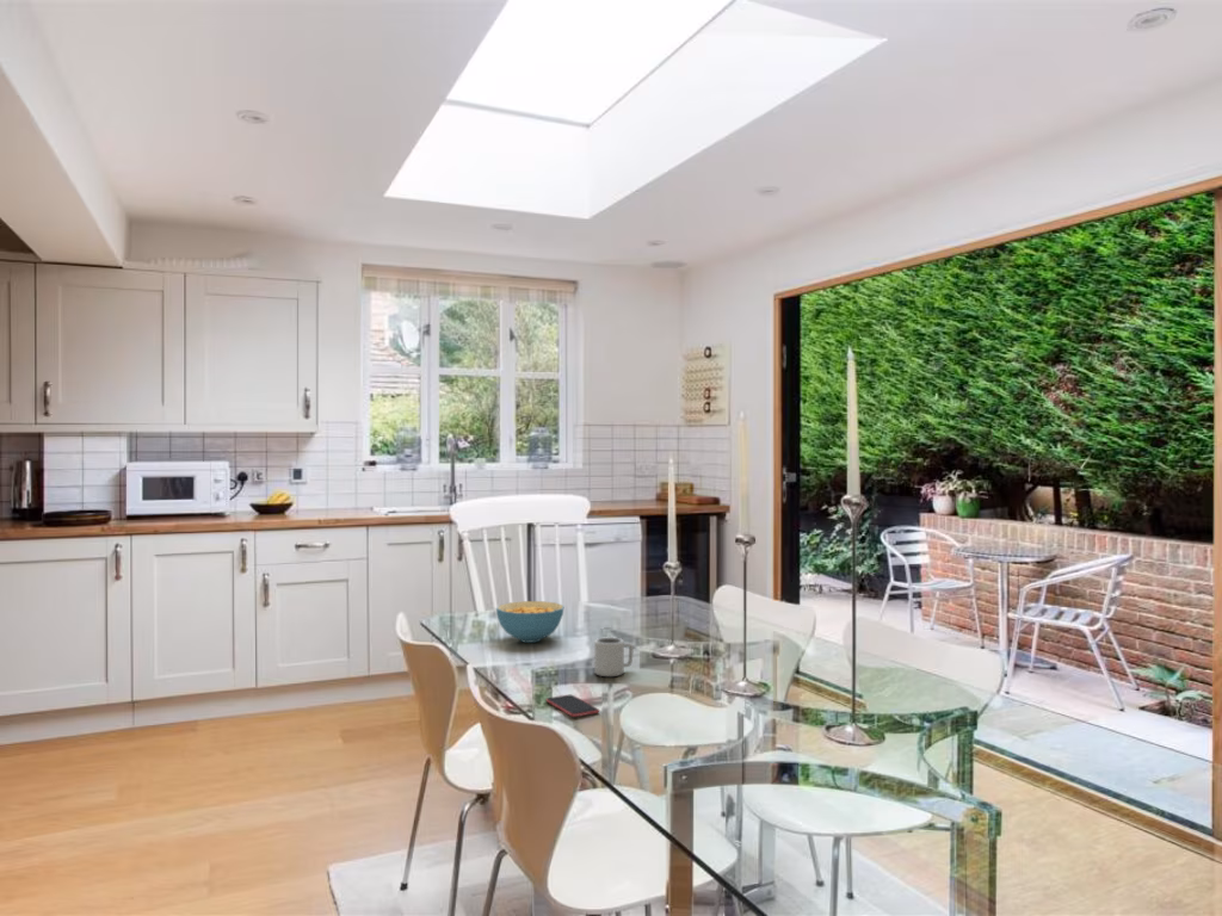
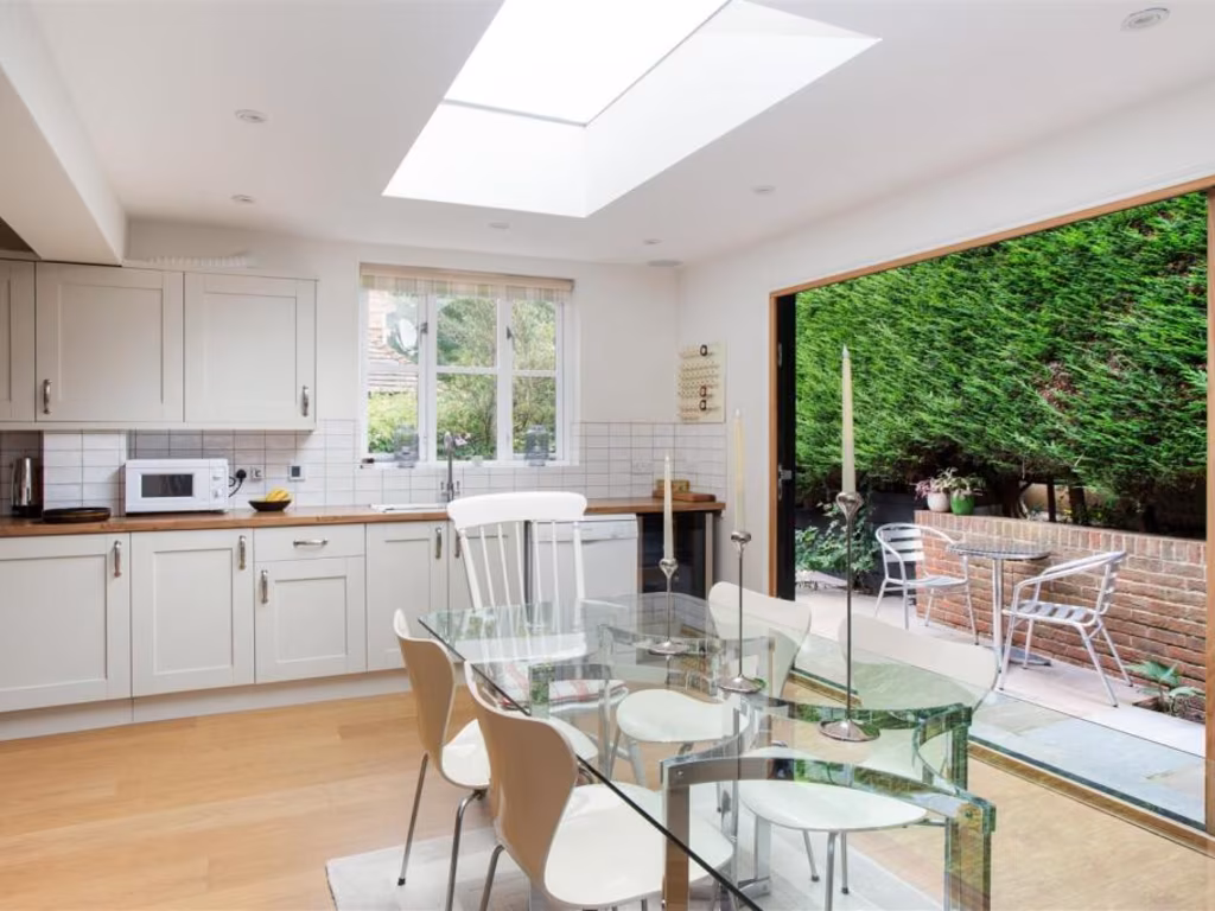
- smartphone (572, 705)
- cup (613, 656)
- cereal bowl (530, 623)
